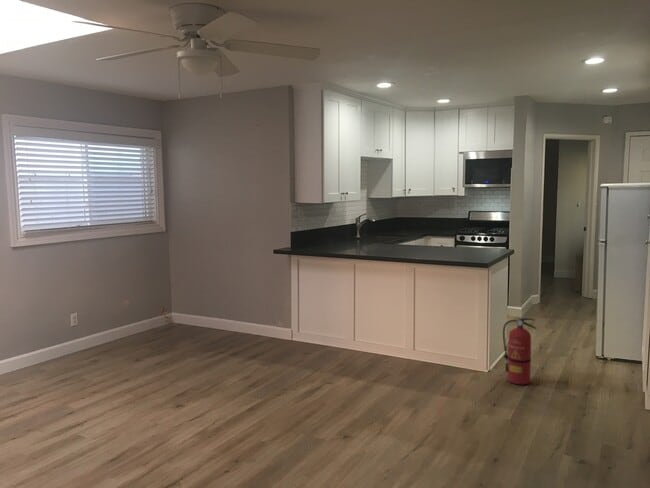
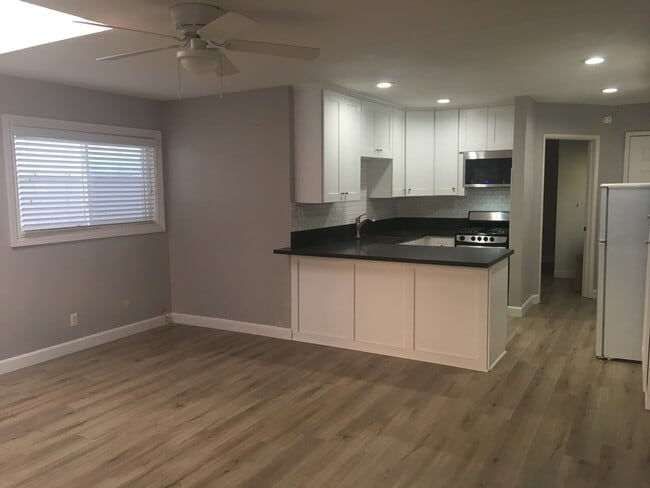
- fire extinguisher (518, 349)
